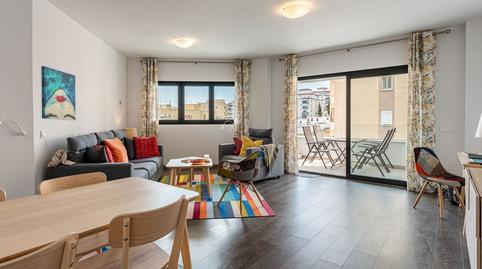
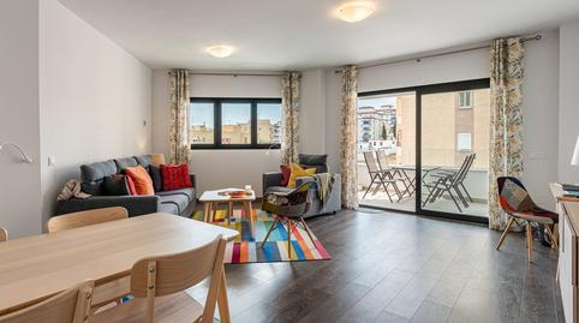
- wall art (59, 95)
